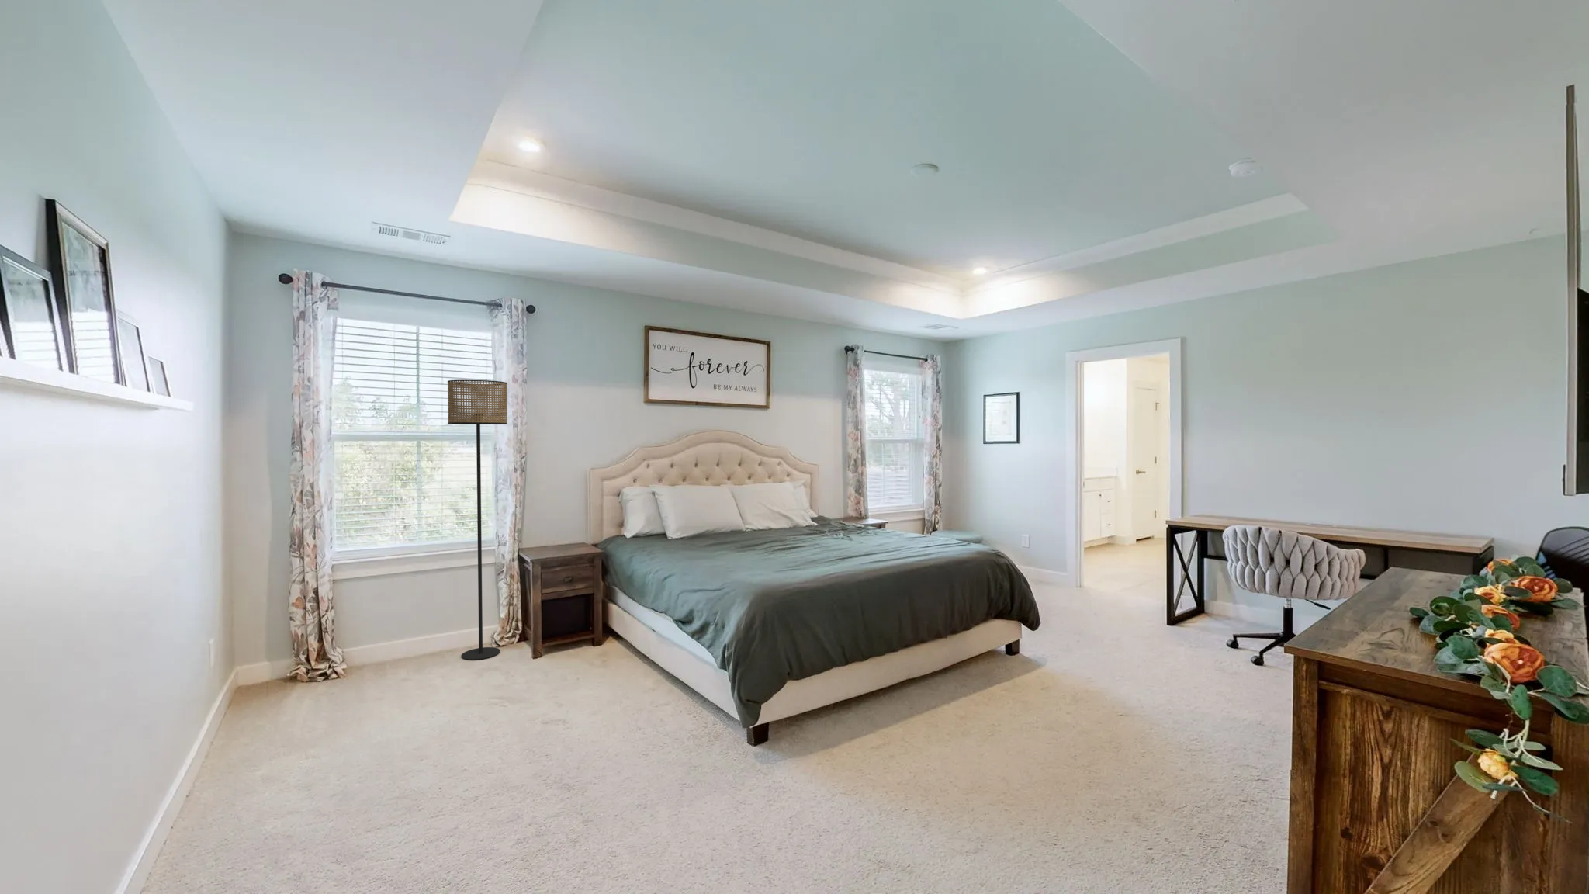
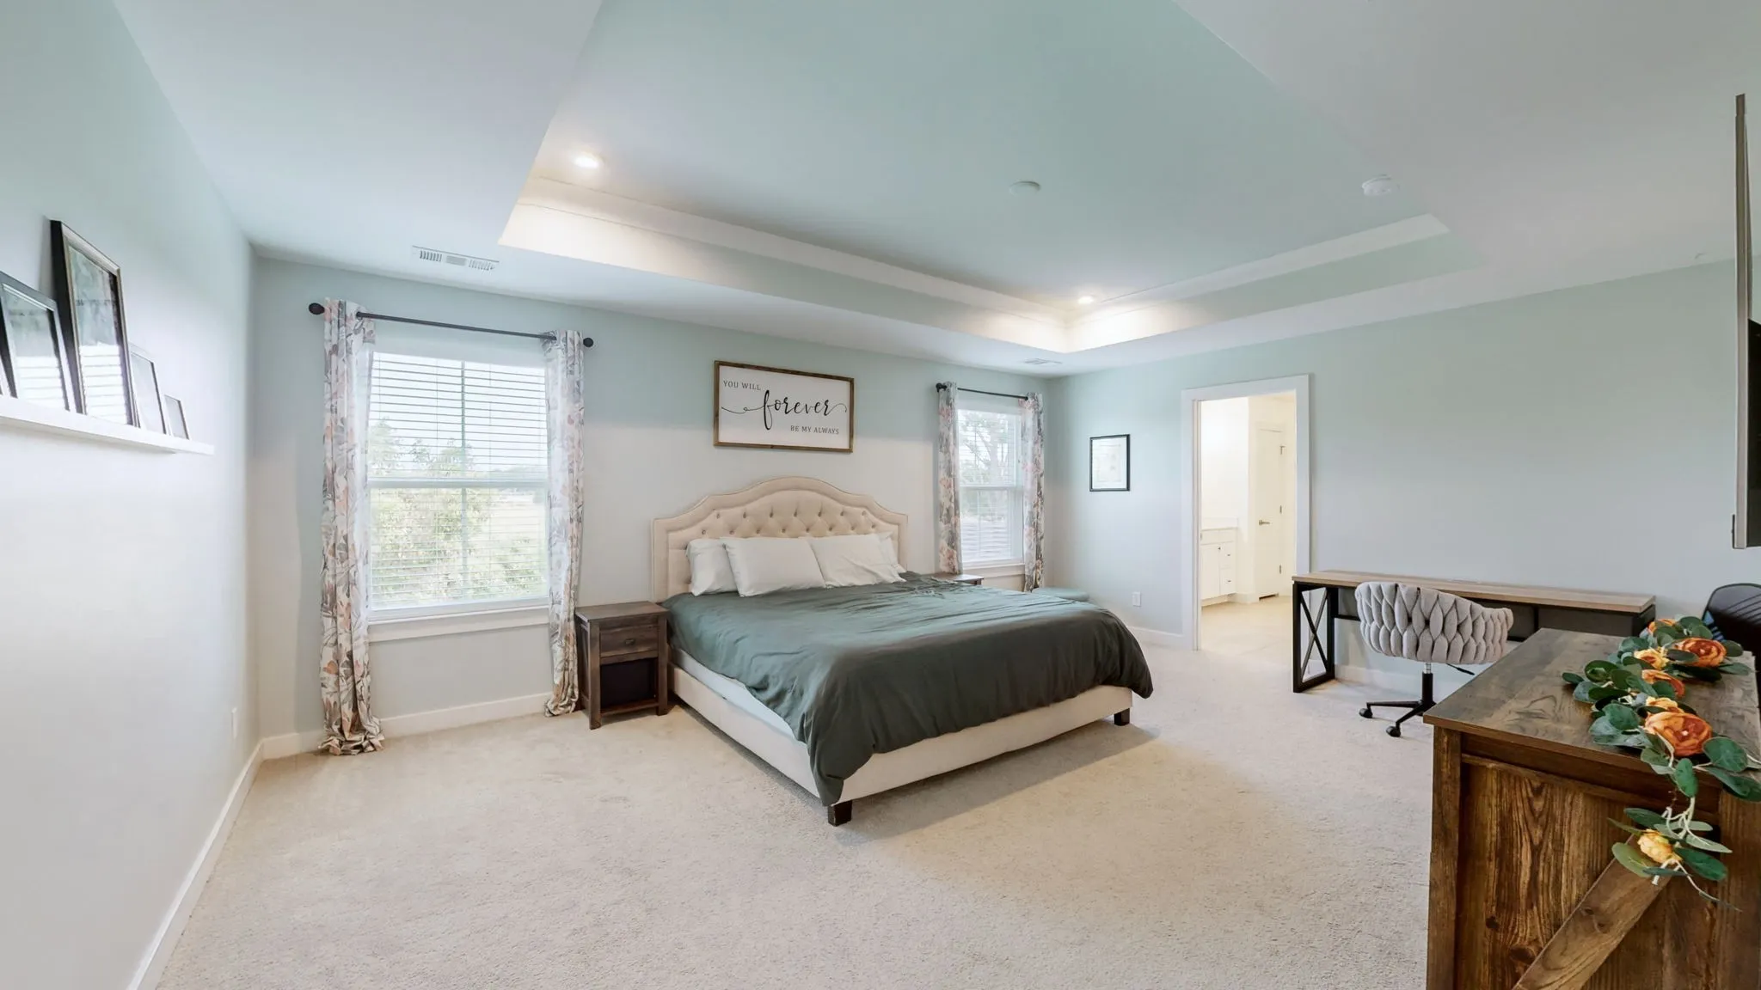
- floor lamp (479, 518)
